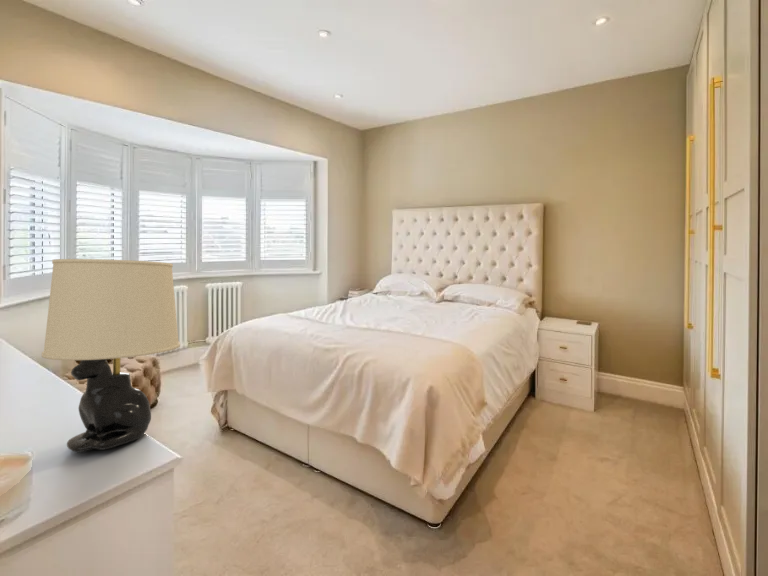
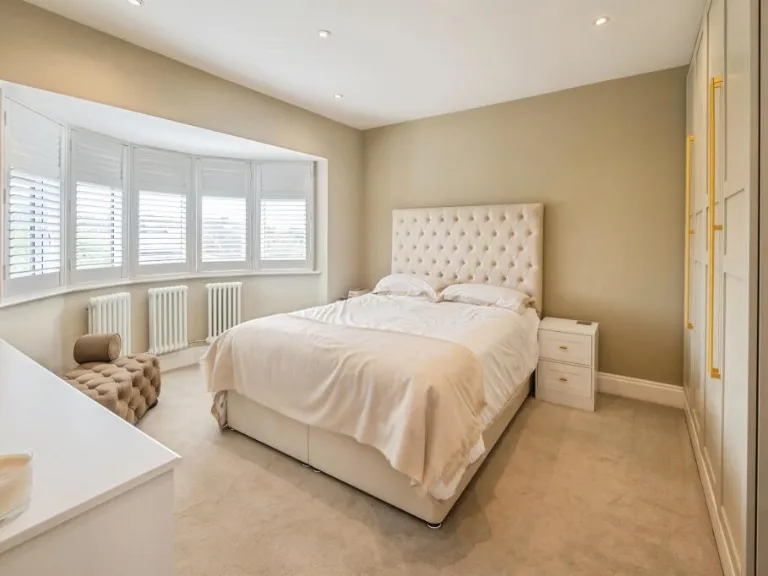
- table lamp (116, 351)
